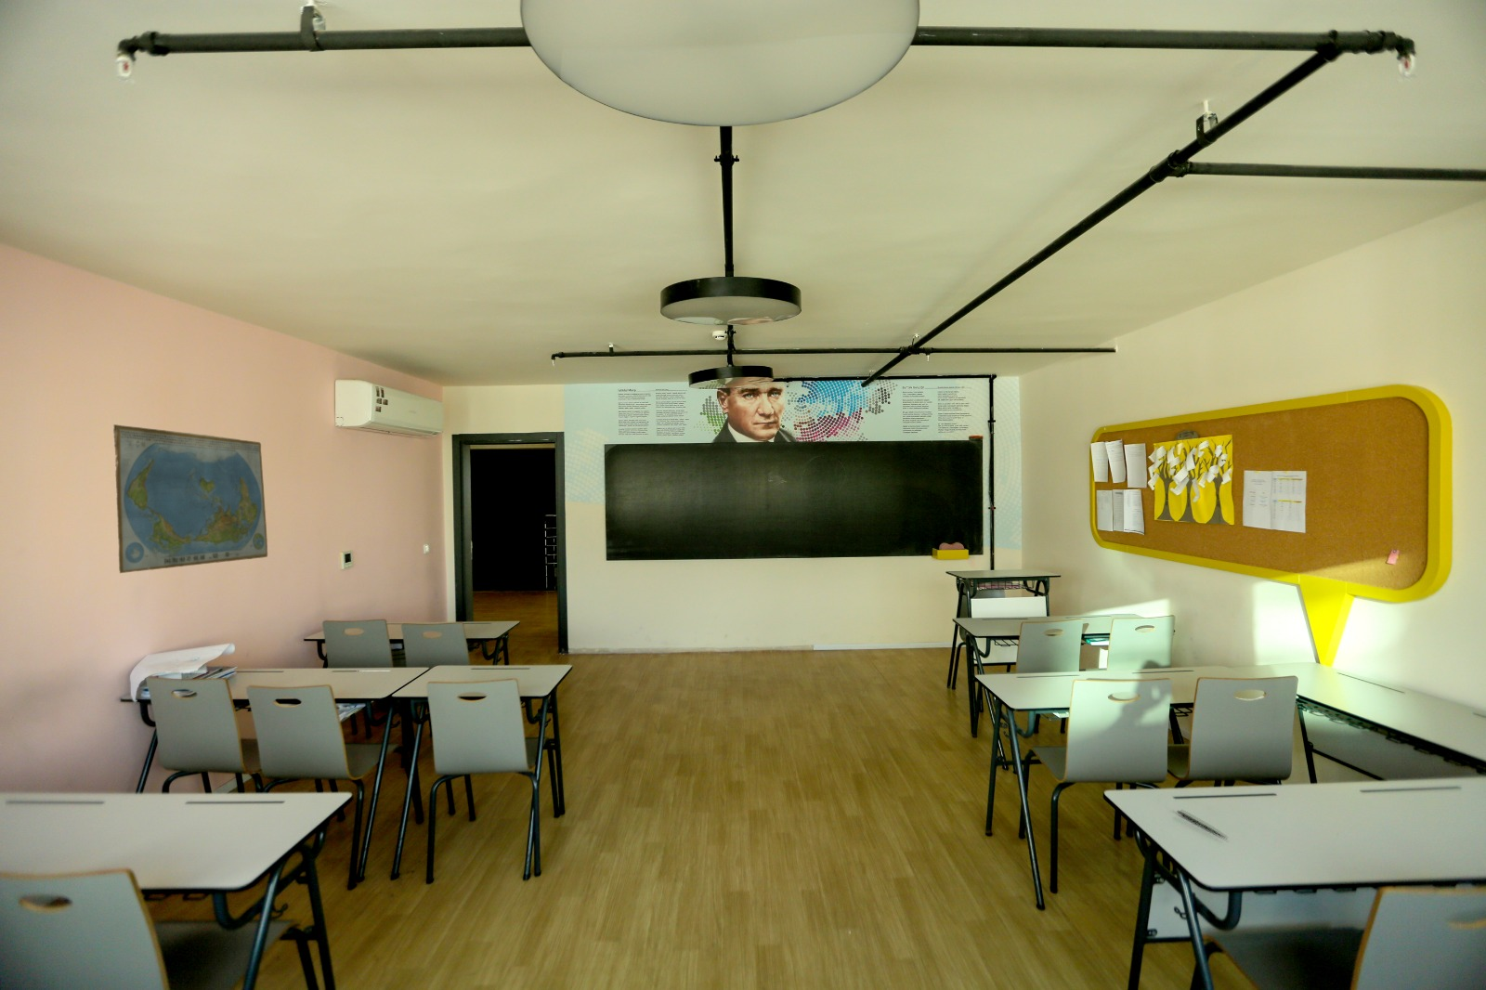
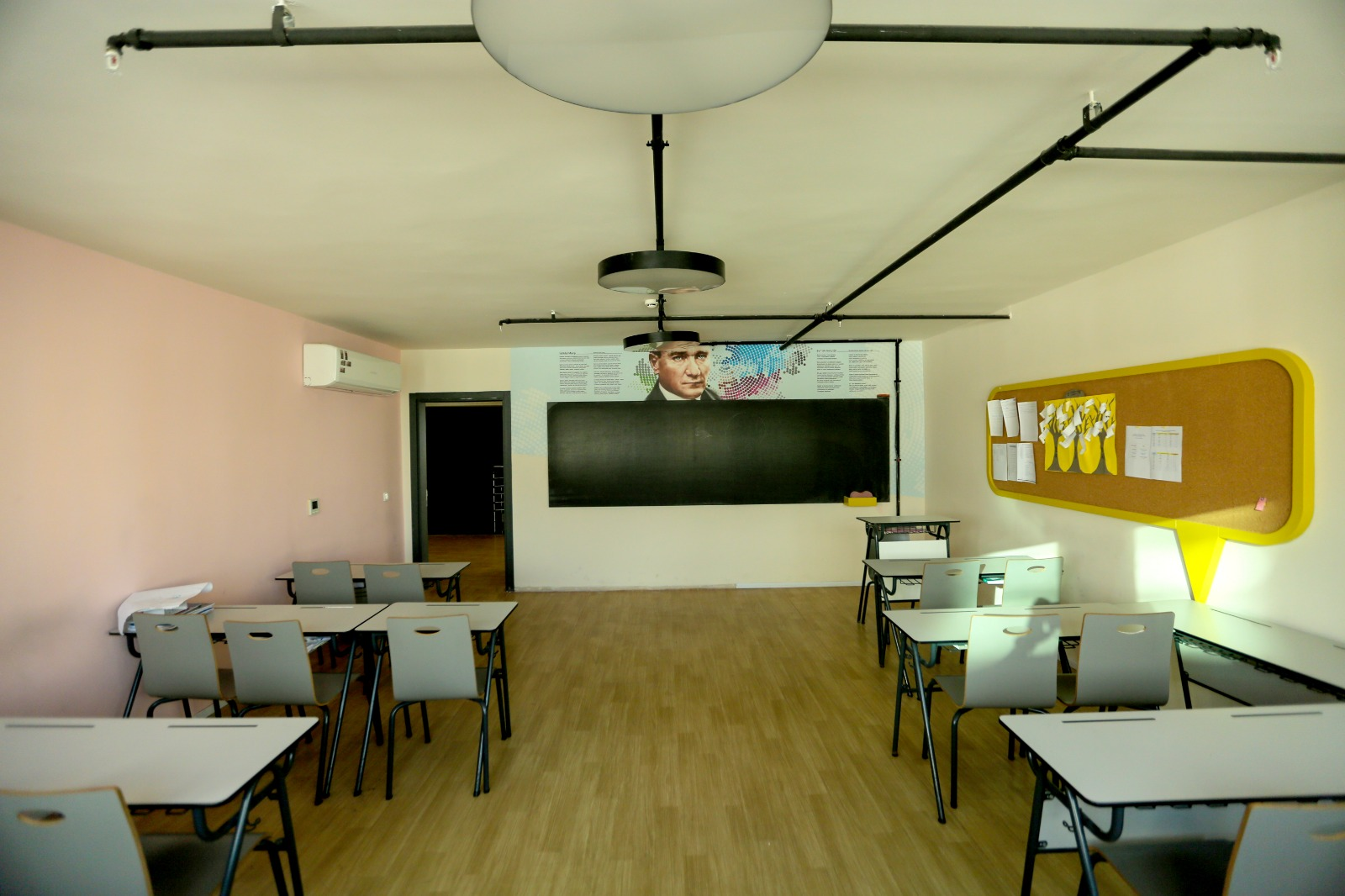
- pen (1201, 824)
- world map (200, 498)
